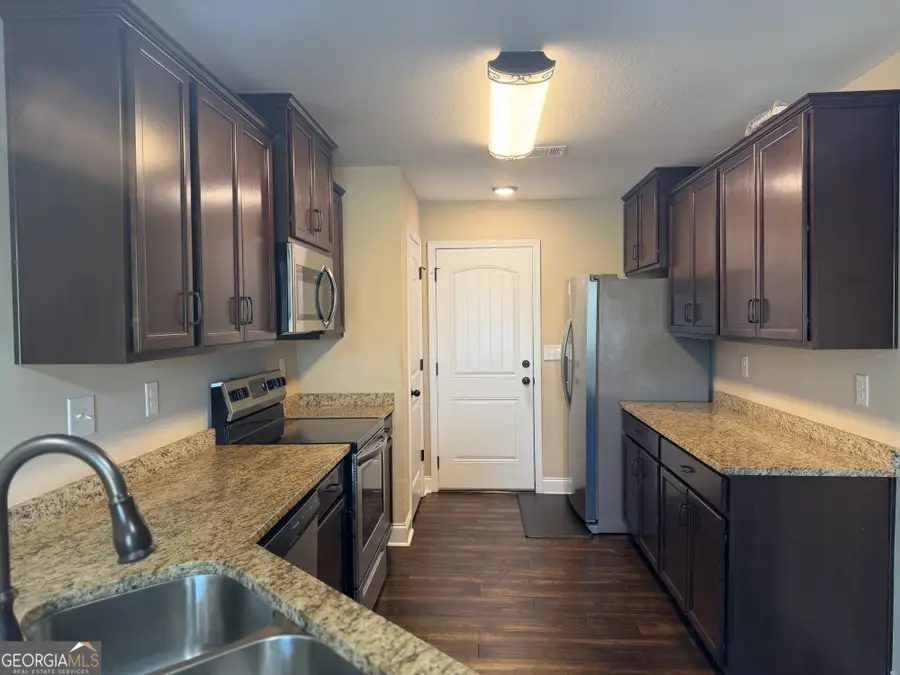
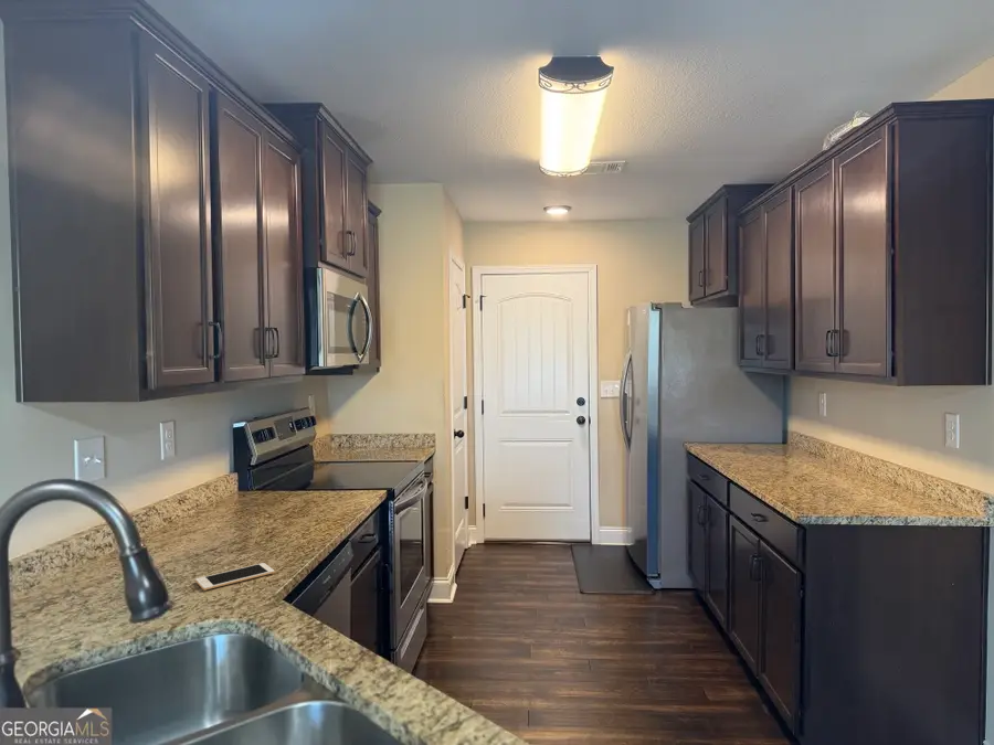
+ cell phone (235, 575)
